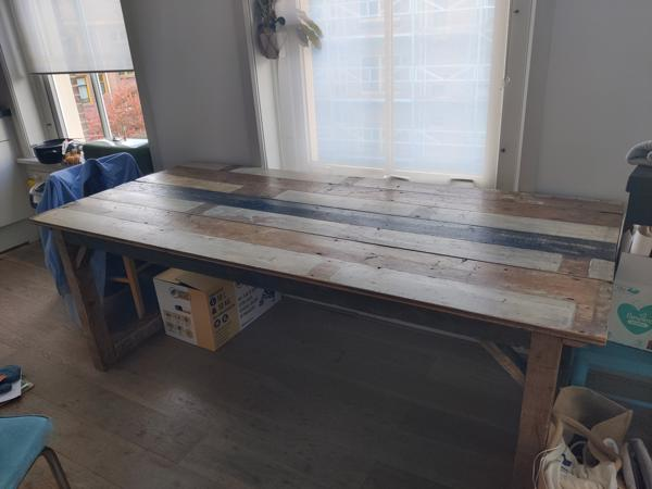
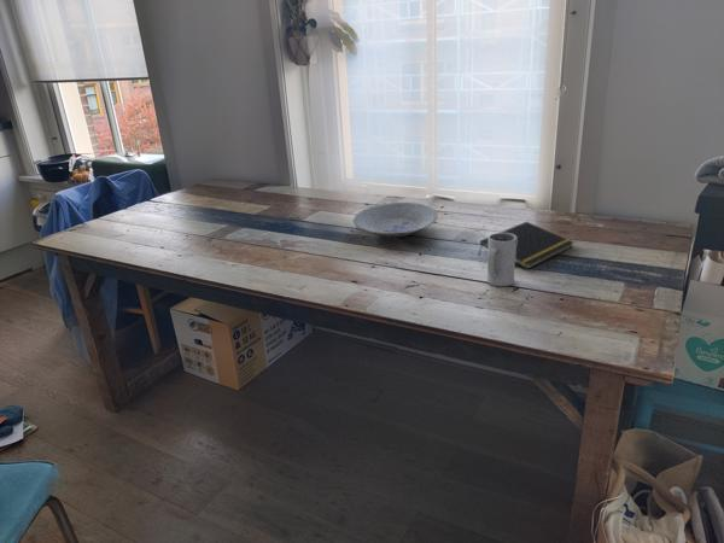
+ mug (498, 261)
+ bowl (395, 222)
+ notepad (526, 243)
